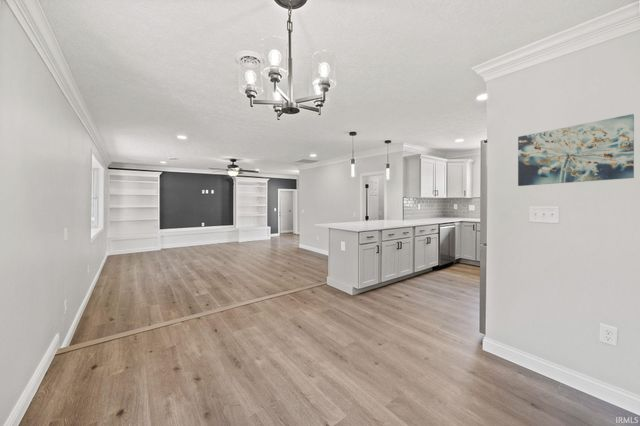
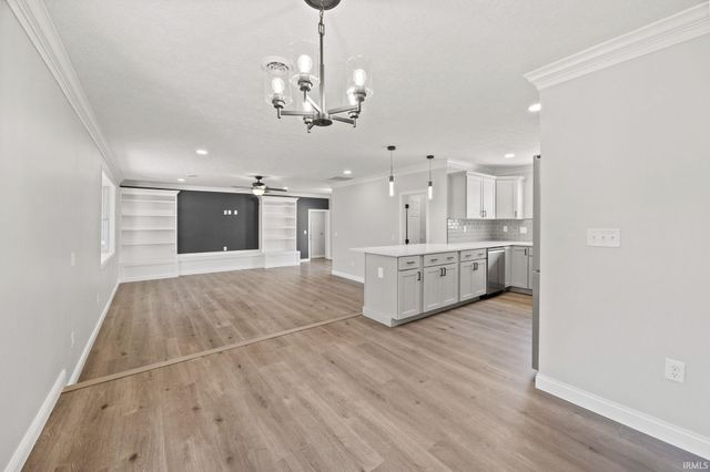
- wall art (568, 154)
